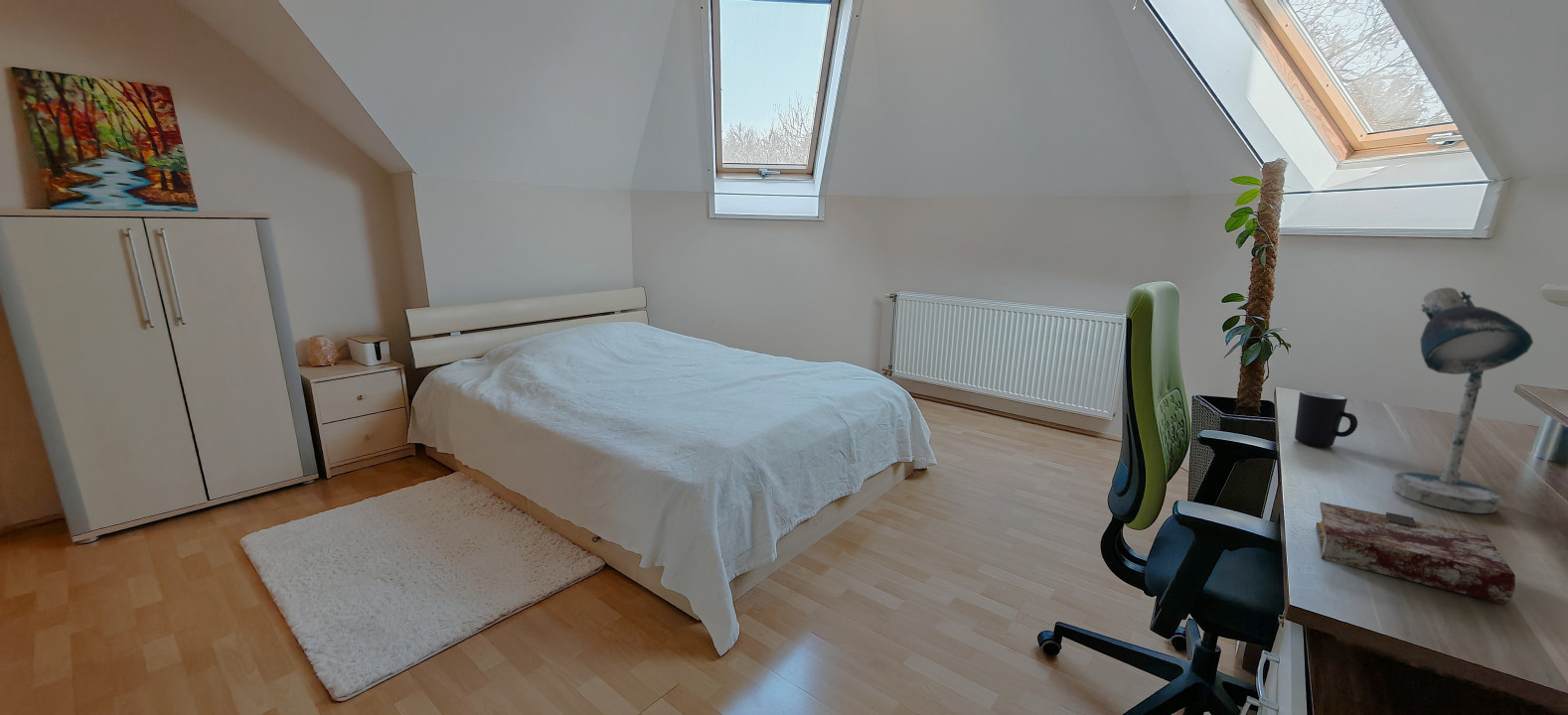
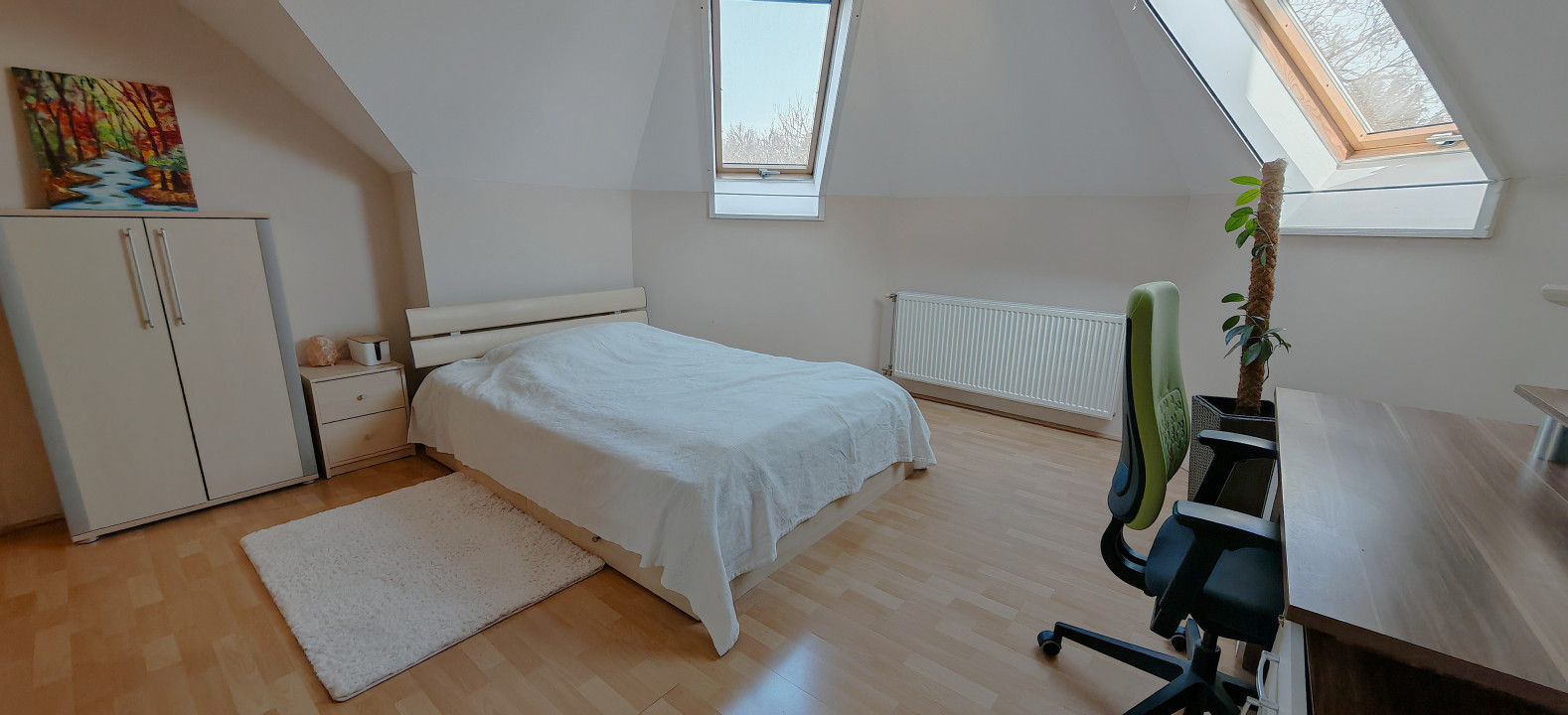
- mug (1326, 420)
- book (1403, 545)
- desk lamp (1462, 401)
